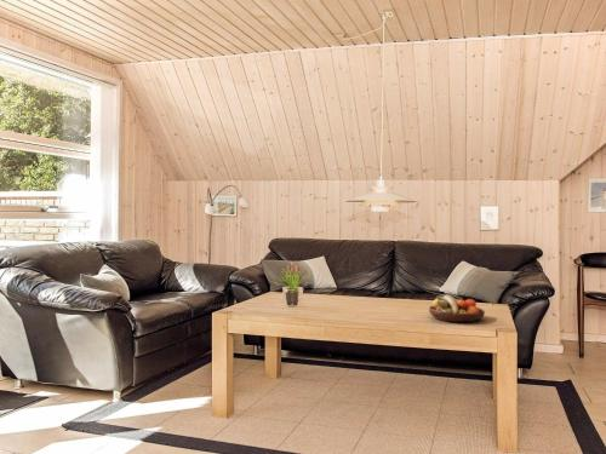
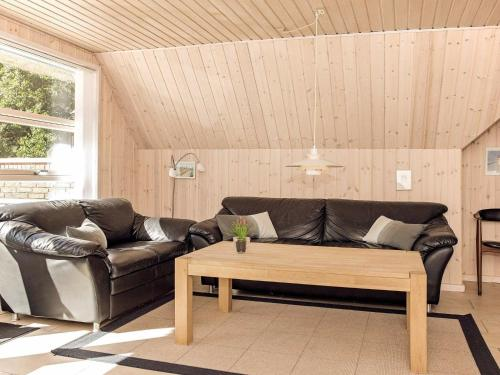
- fruit bowl (456, 306)
